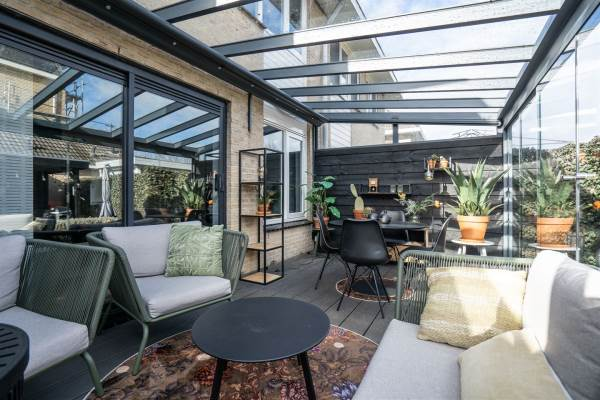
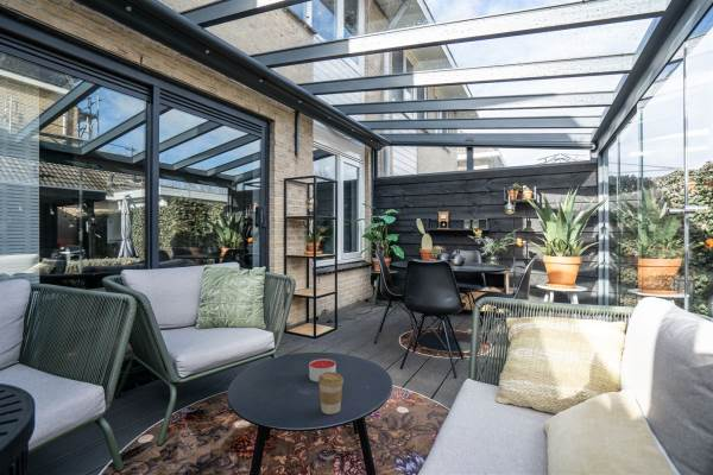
+ candle (322, 369)
+ coffee cup (330, 392)
